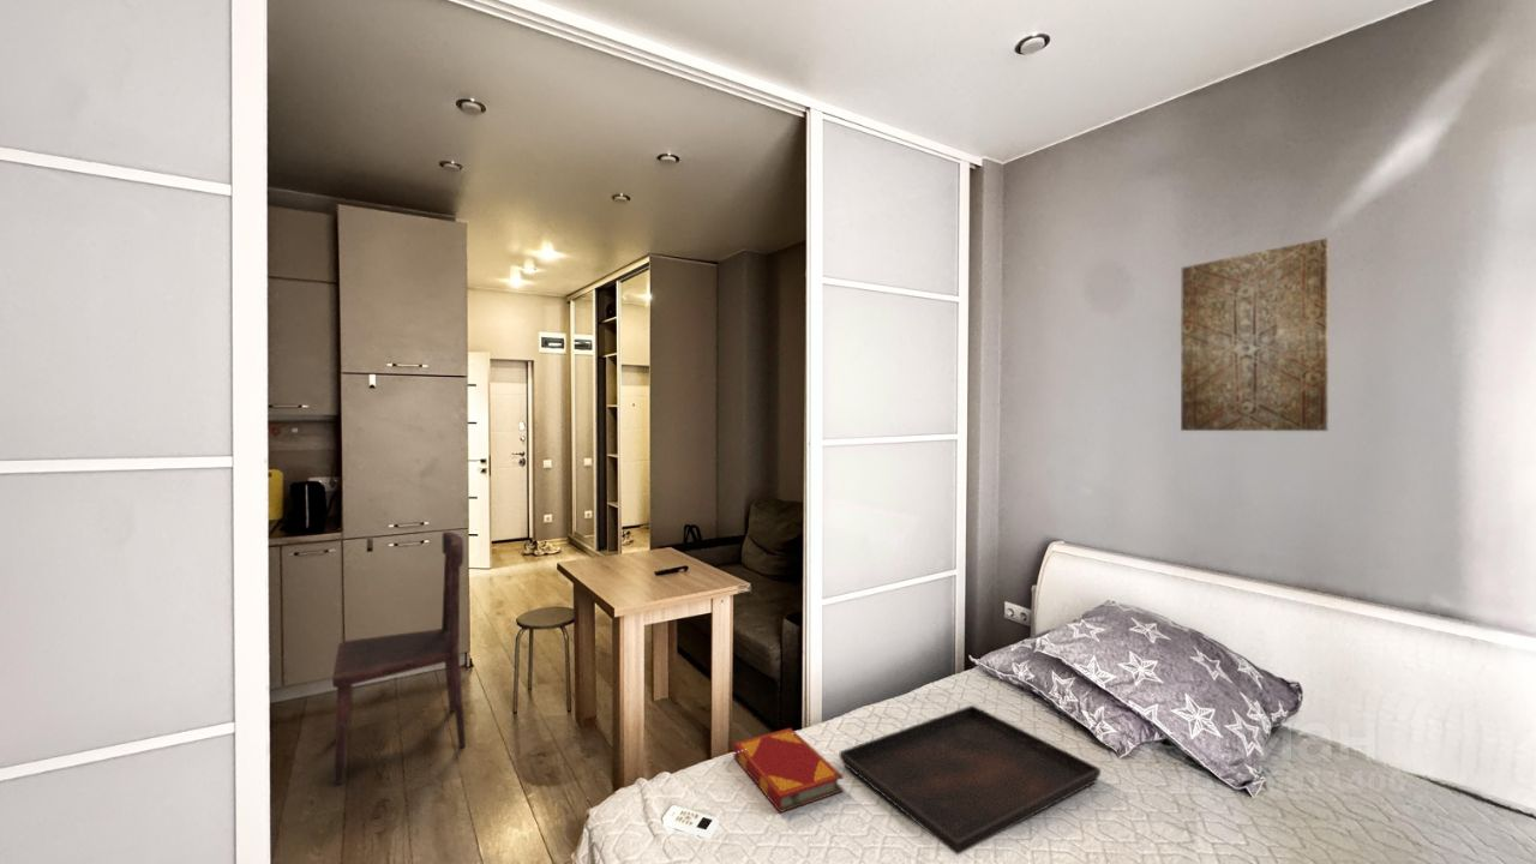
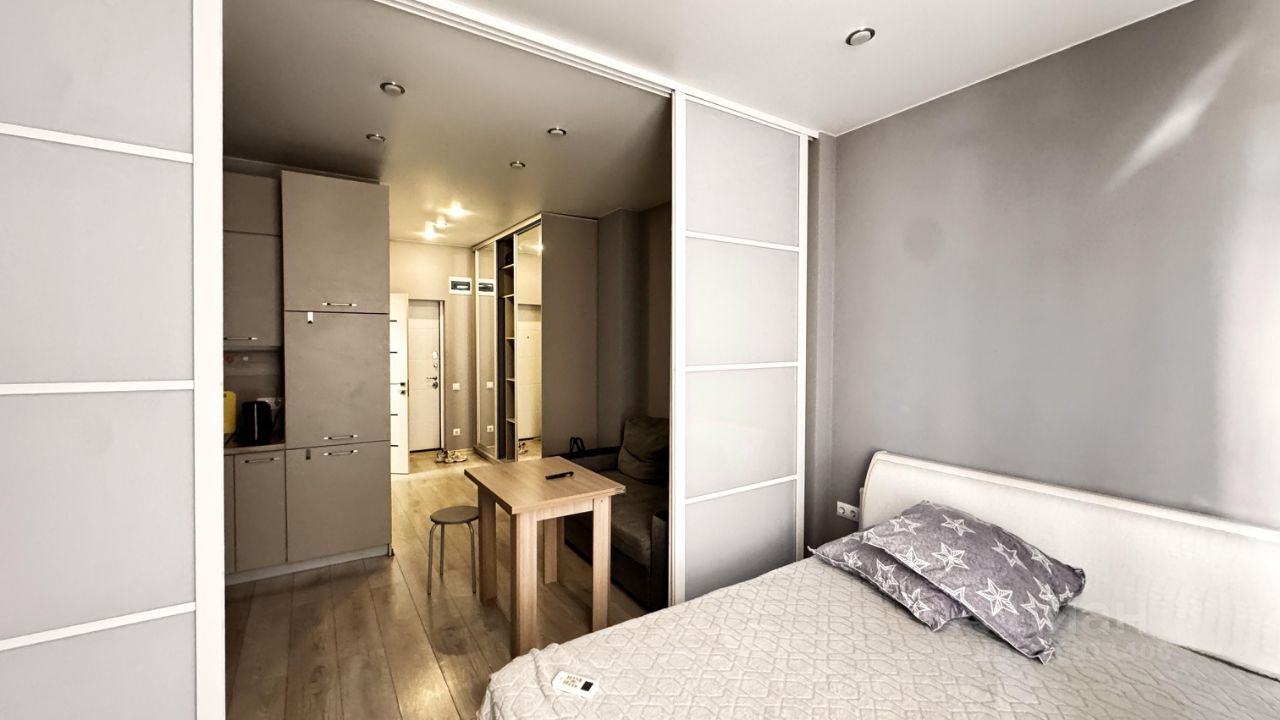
- wall art (1248, 342)
- dining chair (402, 641)
- hardback book (785, 766)
- serving tray (966, 766)
